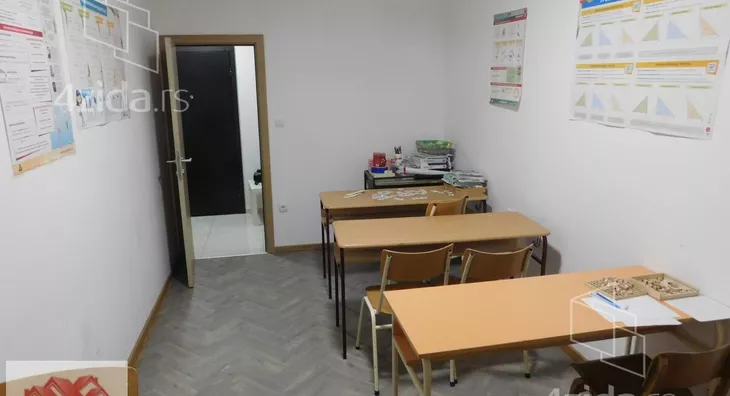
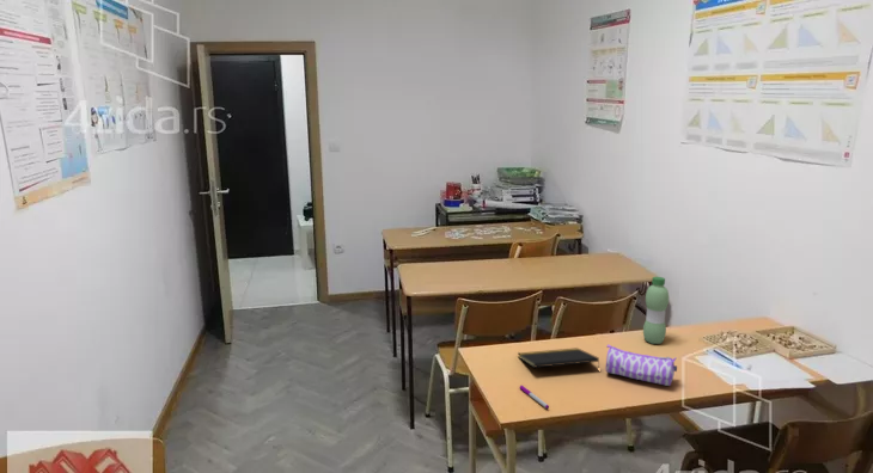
+ pen (533, 397)
+ water bottle (655, 309)
+ notepad (556, 357)
+ pencil case (640, 364)
